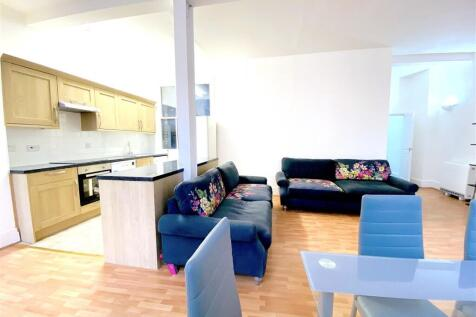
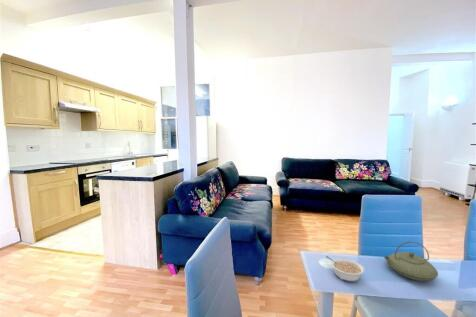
+ legume (345, 269)
+ teapot (408, 257)
